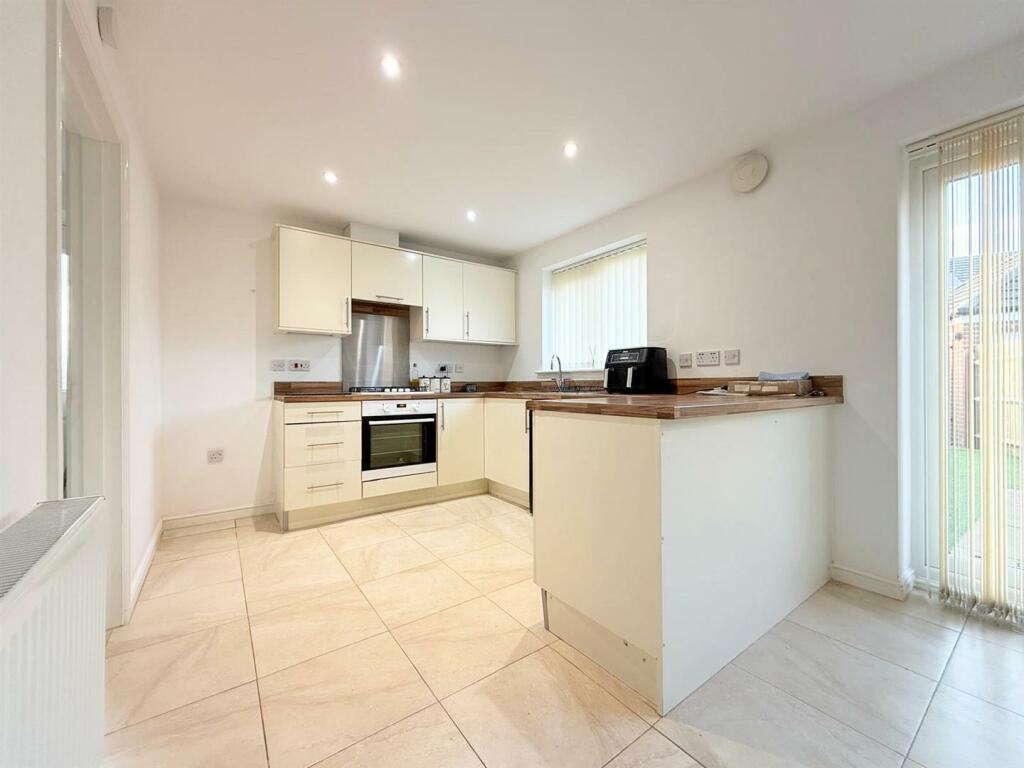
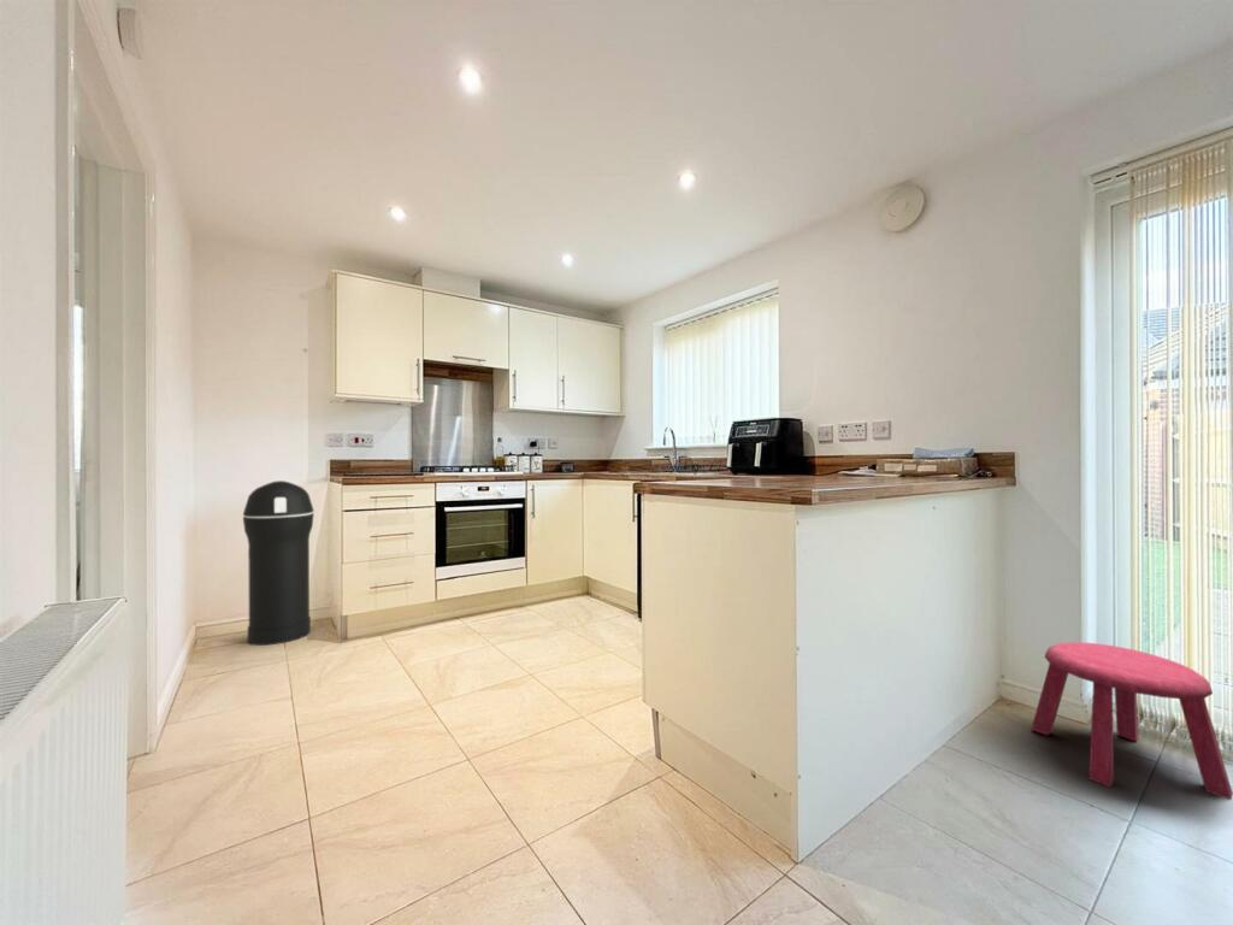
+ stool (1120, 708)
+ trash can (279, 558)
